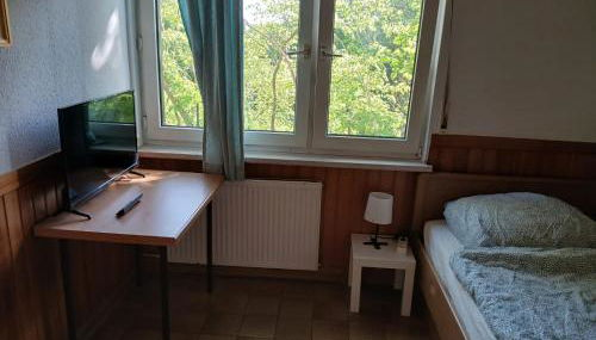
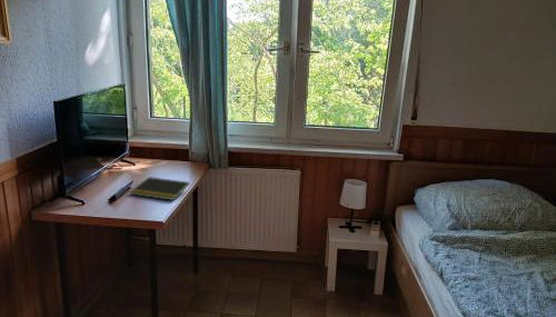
+ notepad (160, 188)
